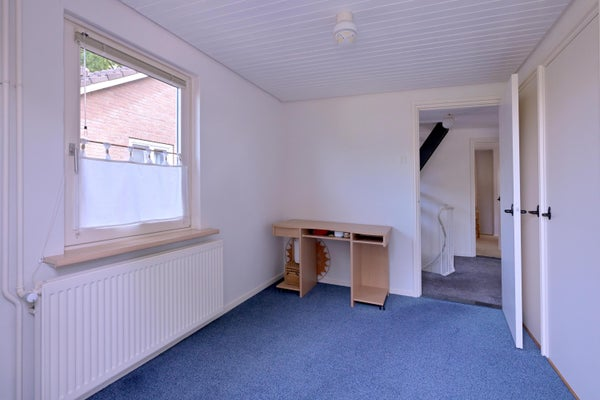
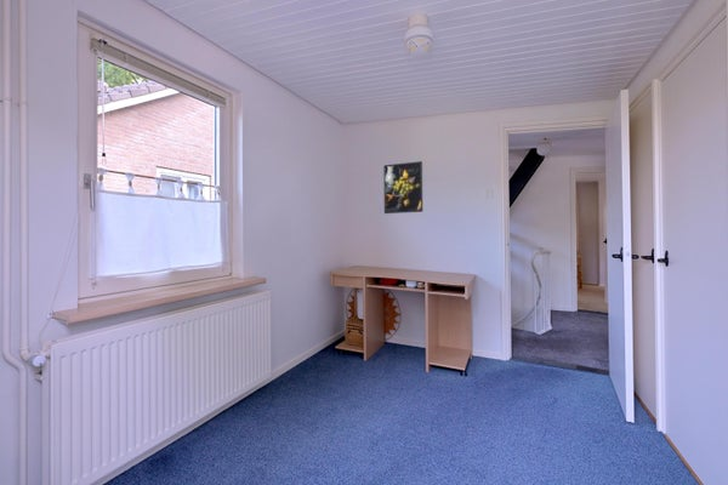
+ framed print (403, 188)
